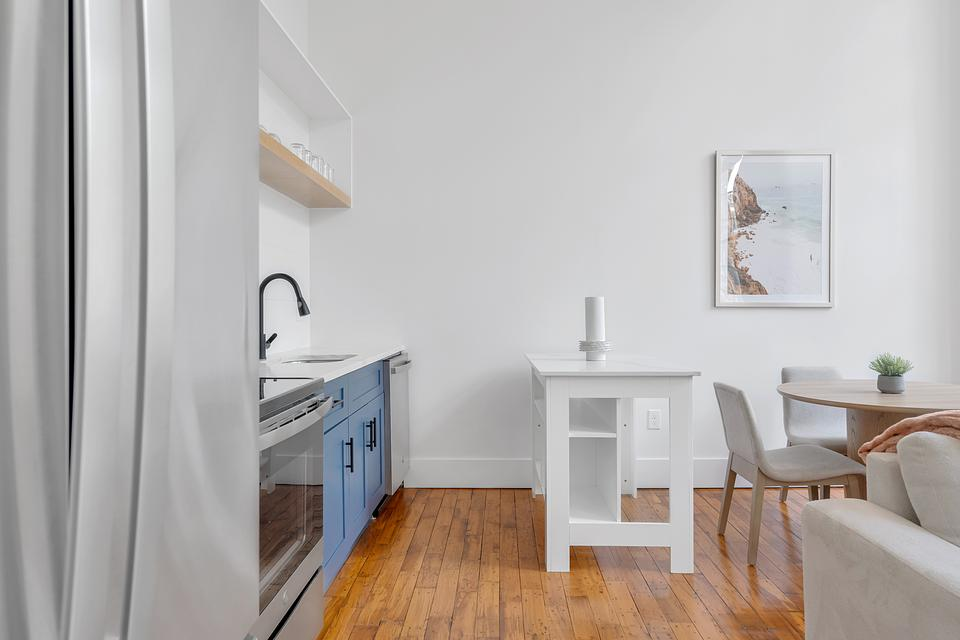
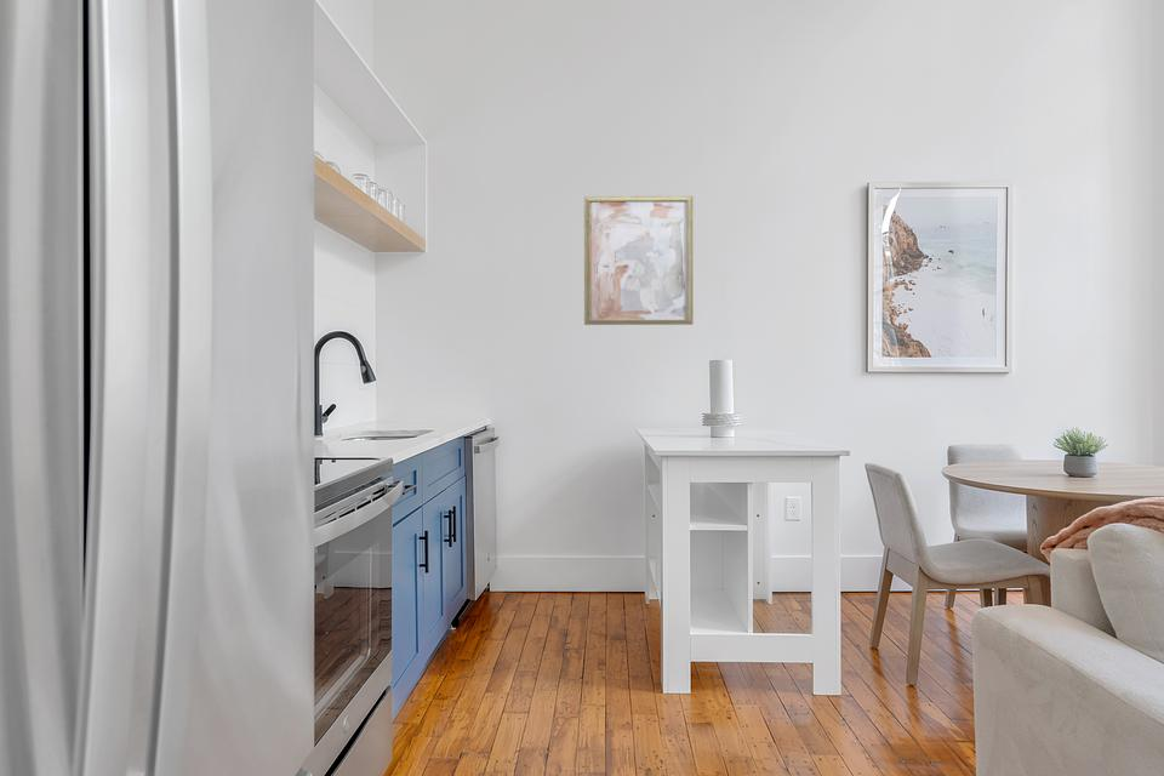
+ wall art (638, 259)
